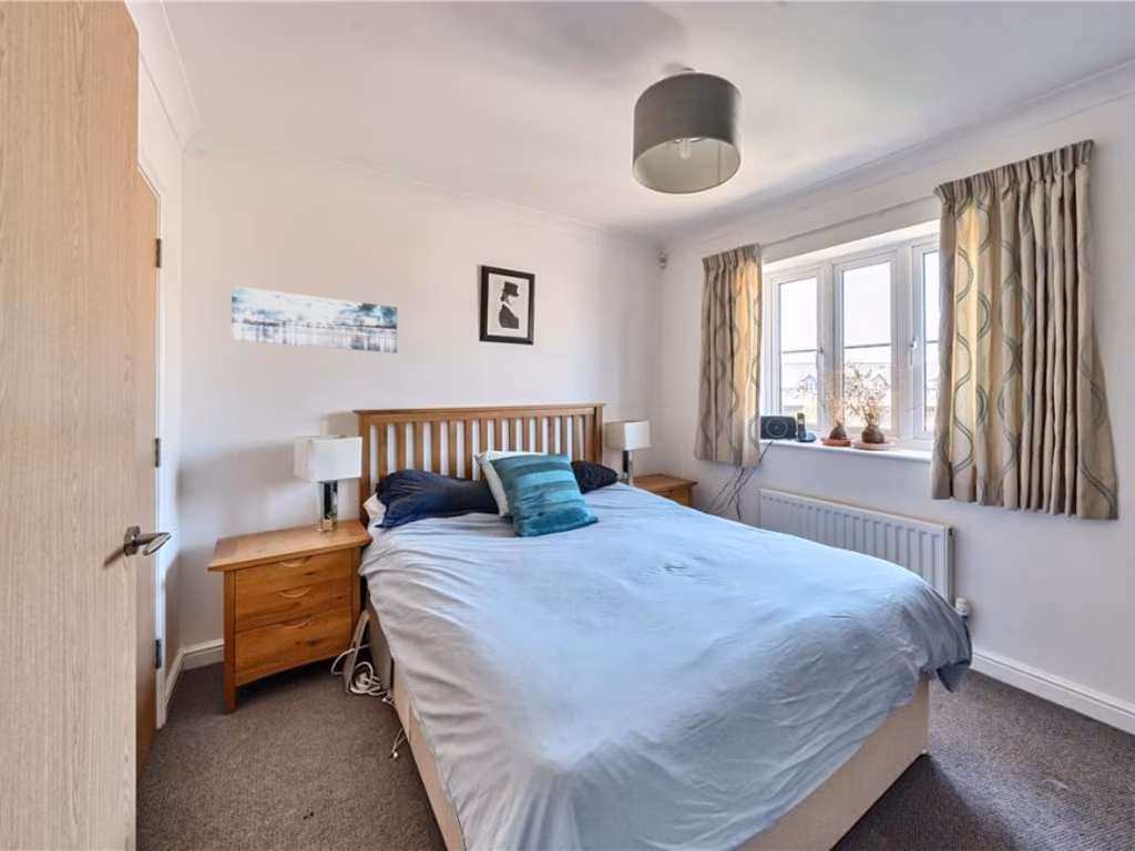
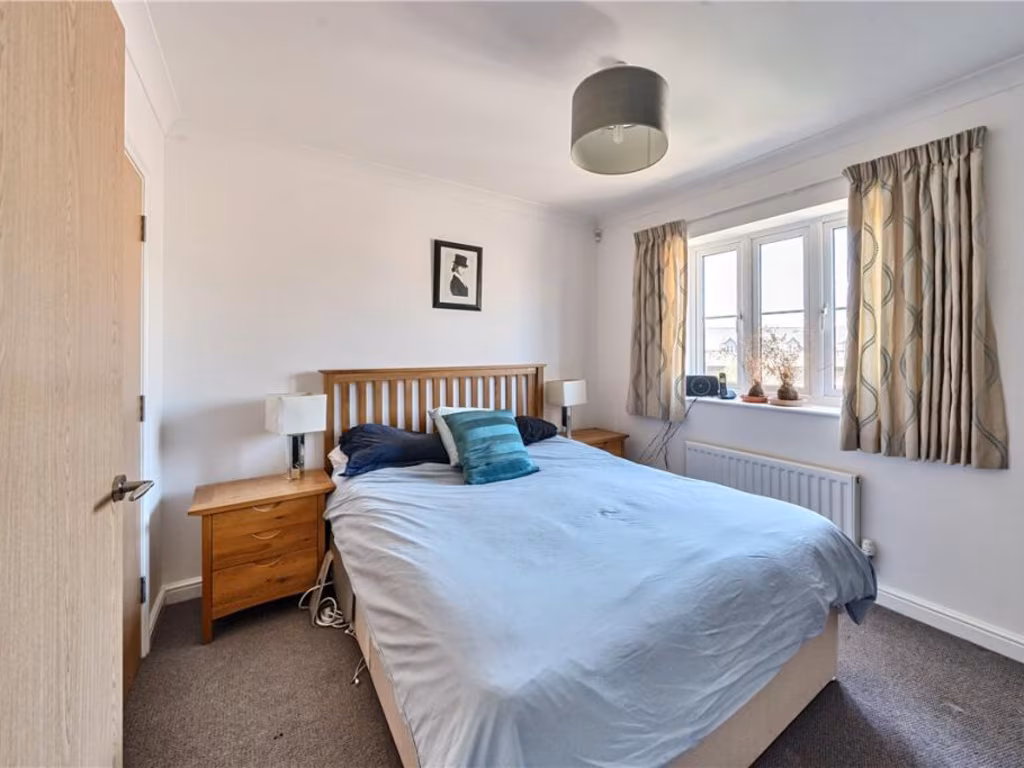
- wall art (320, 322)
